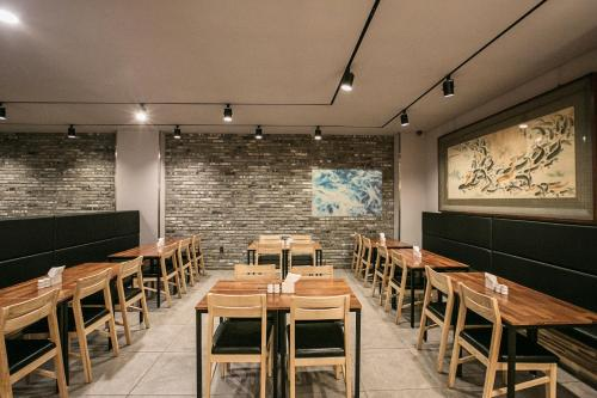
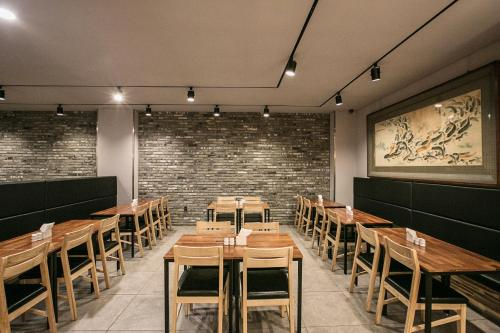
- wall art (346, 192)
